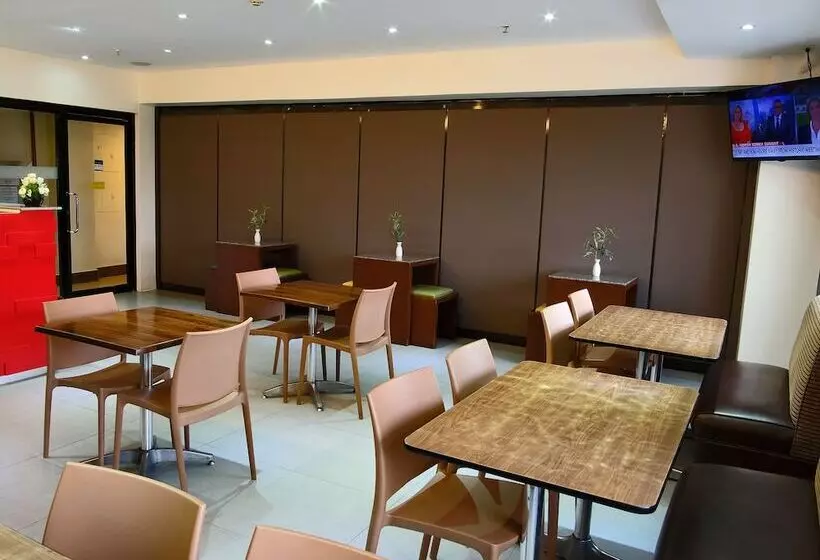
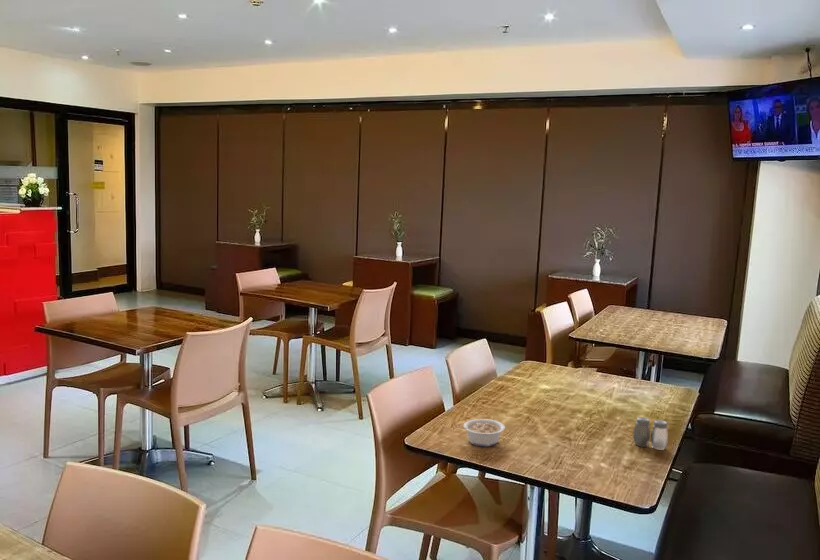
+ salt and pepper shaker (651, 432)
+ legume (483, 432)
